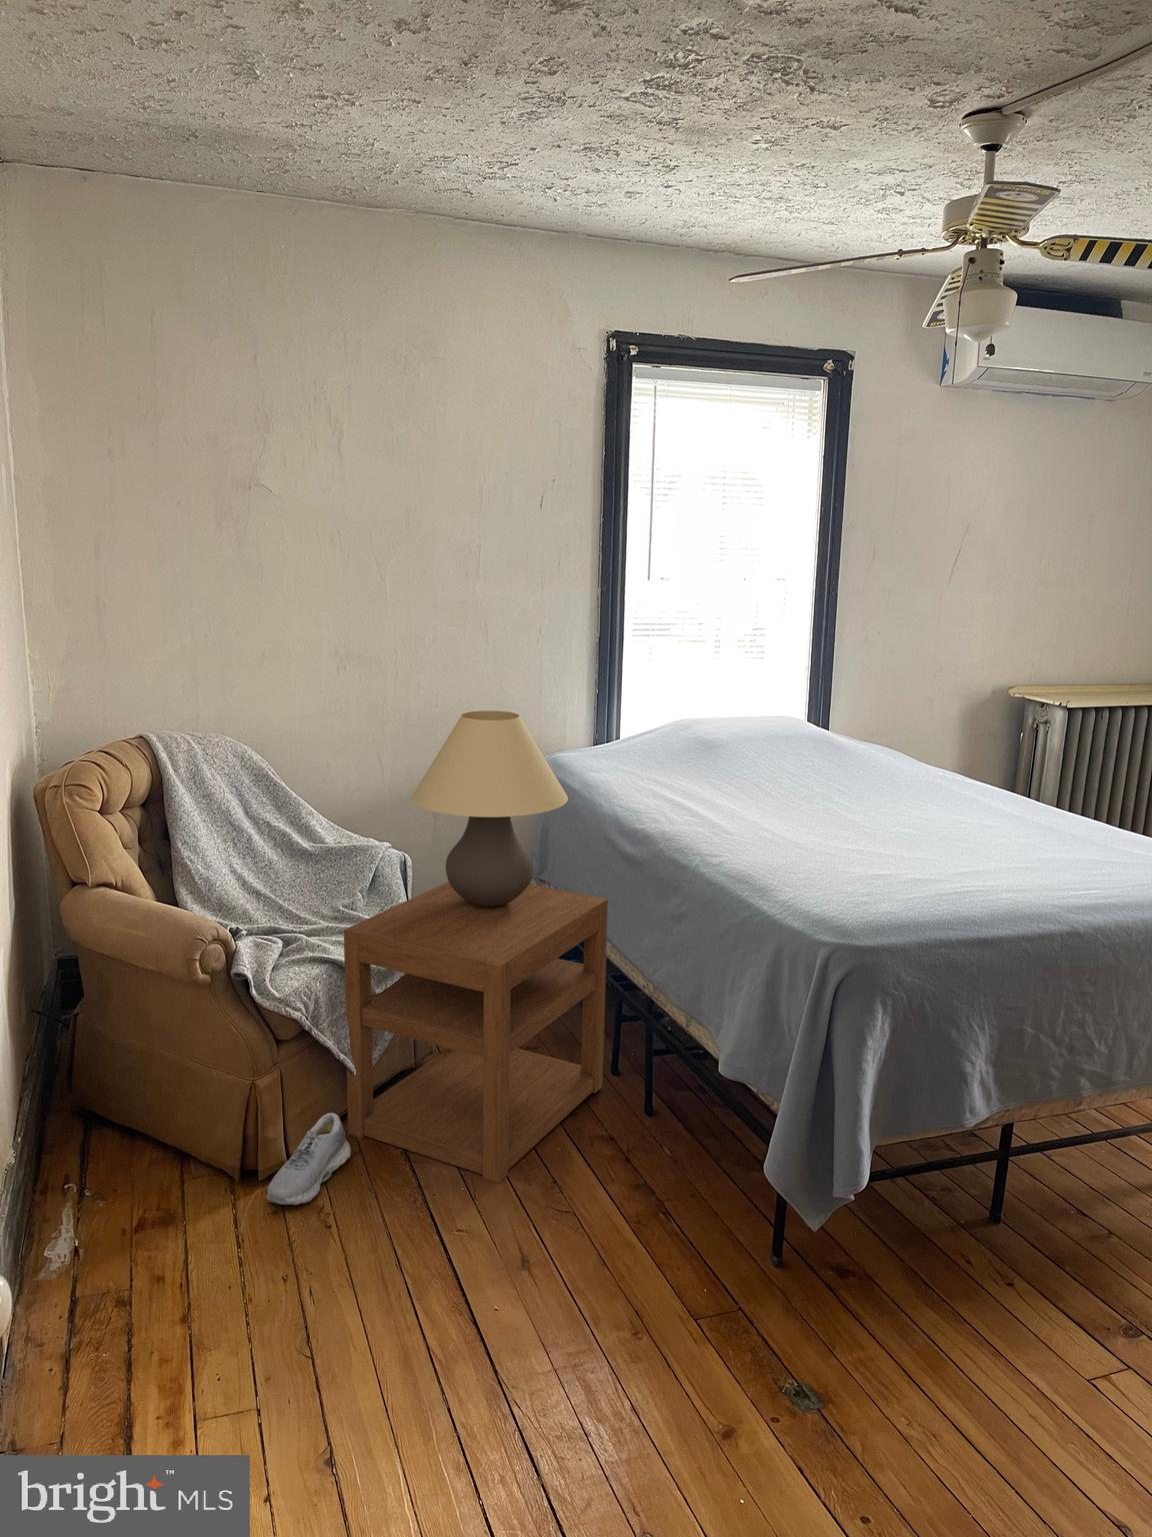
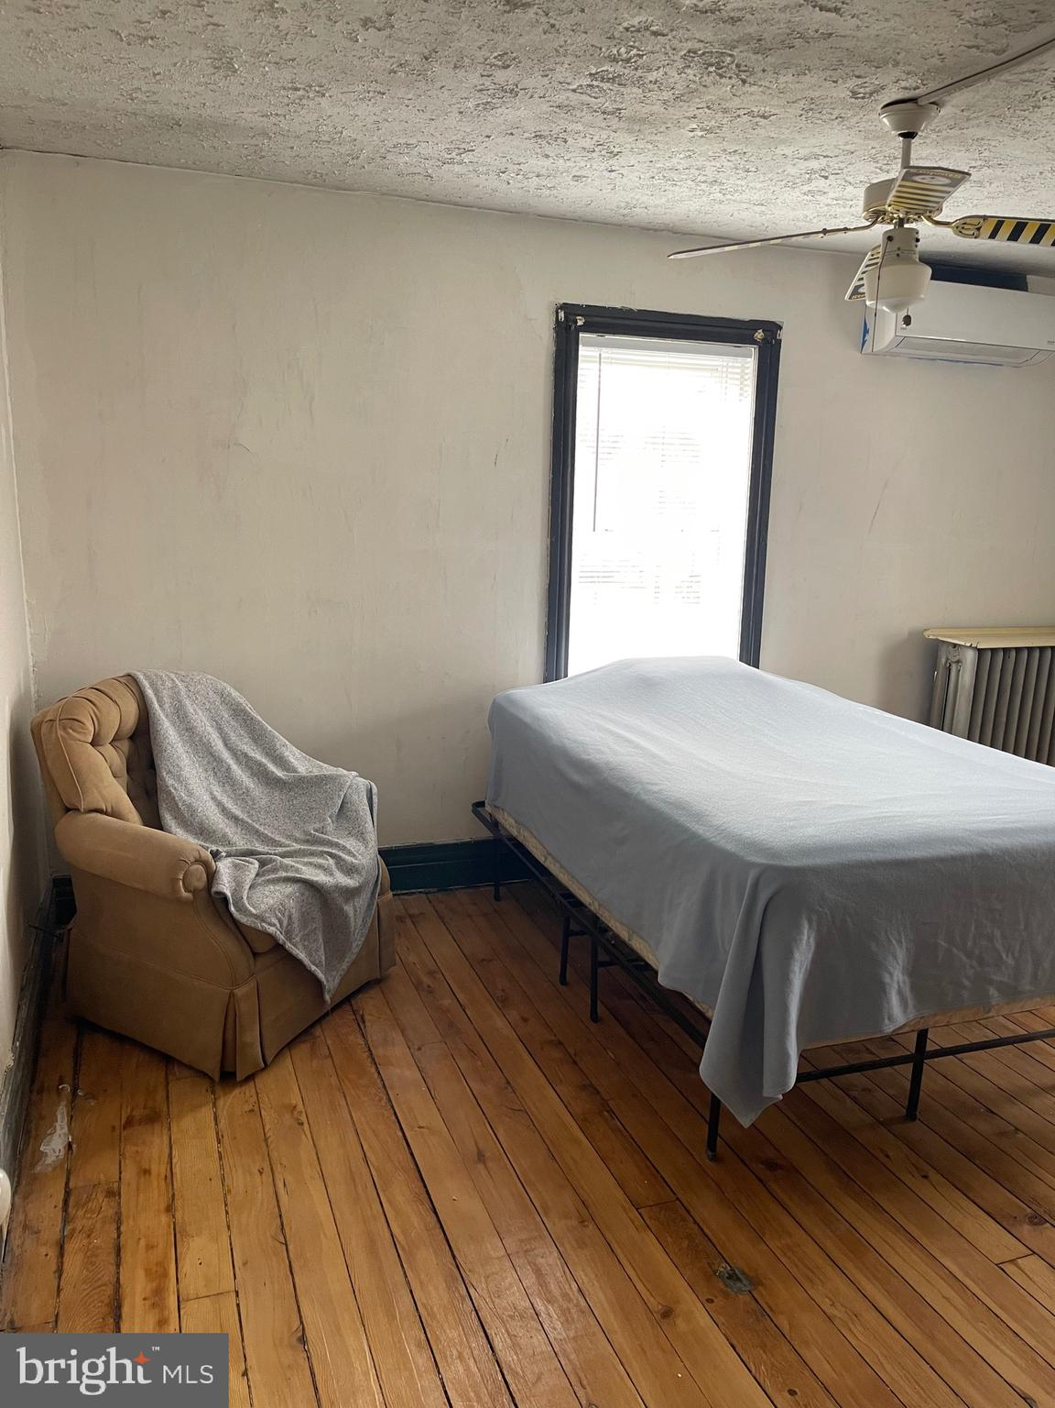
- shoe (307, 1159)
- nightstand (480, 1013)
- table lamp (489, 810)
